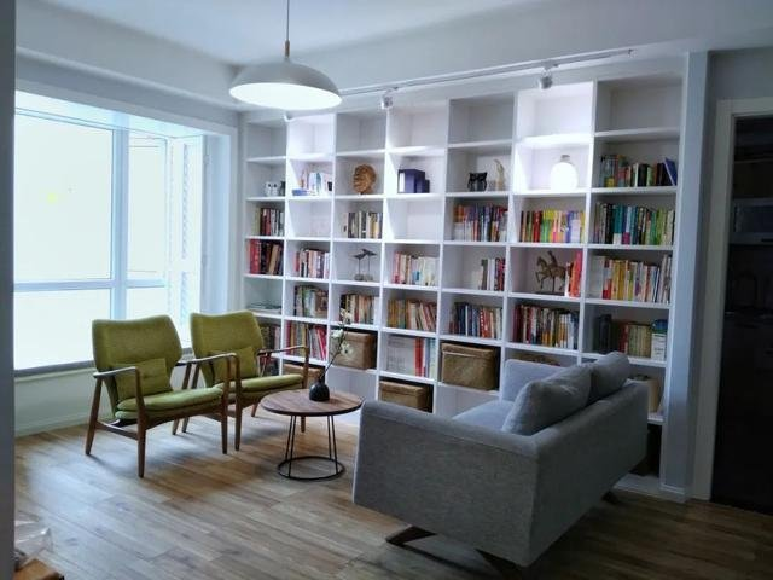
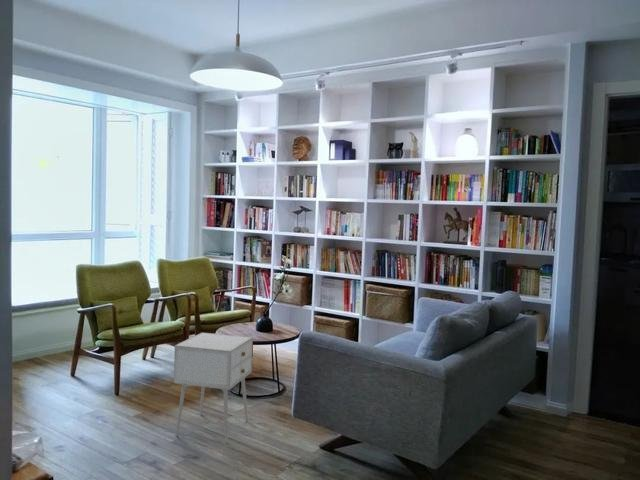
+ nightstand (215, 385)
